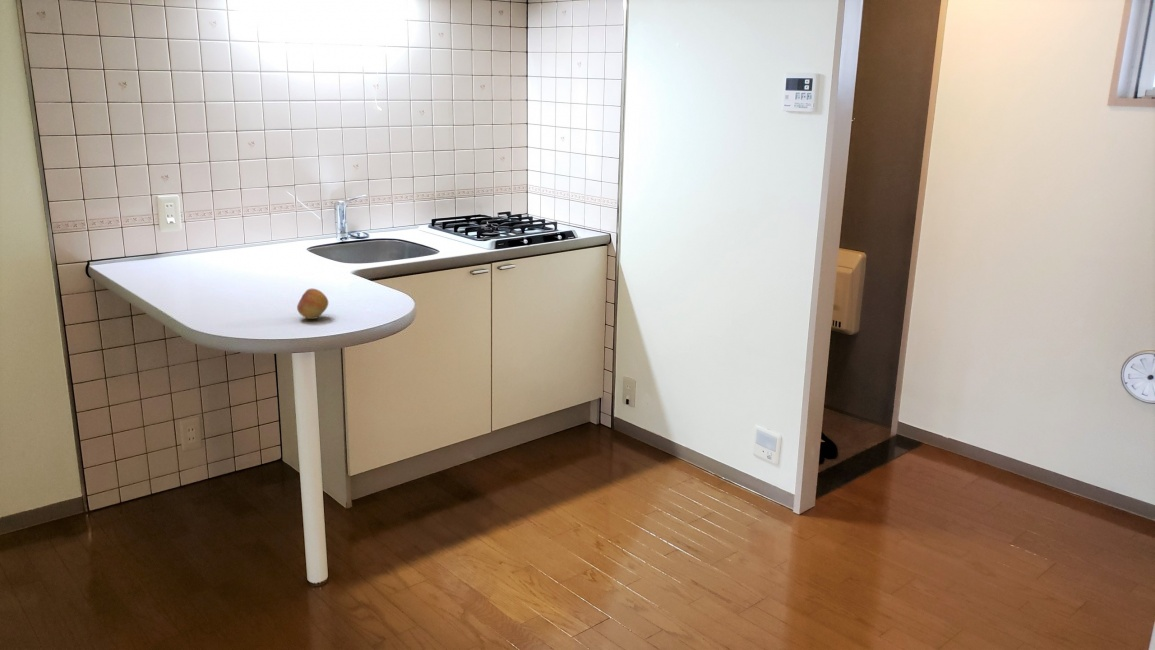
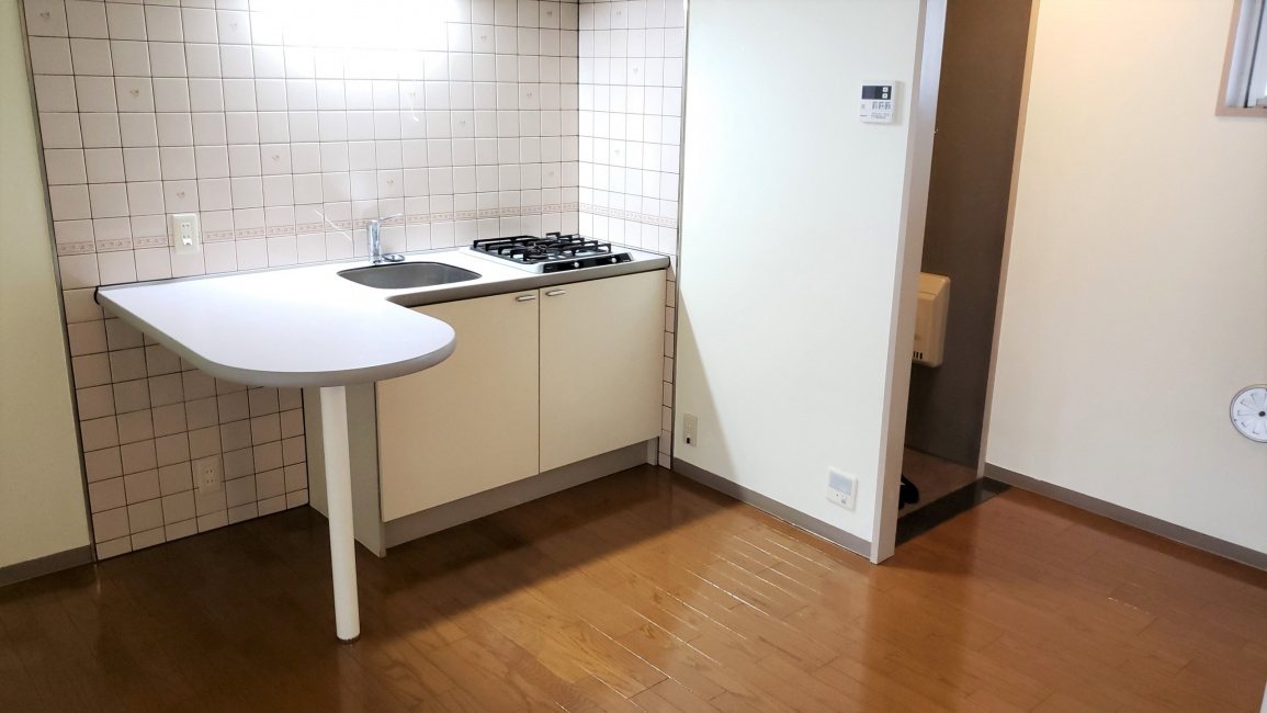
- fruit (312, 303)
